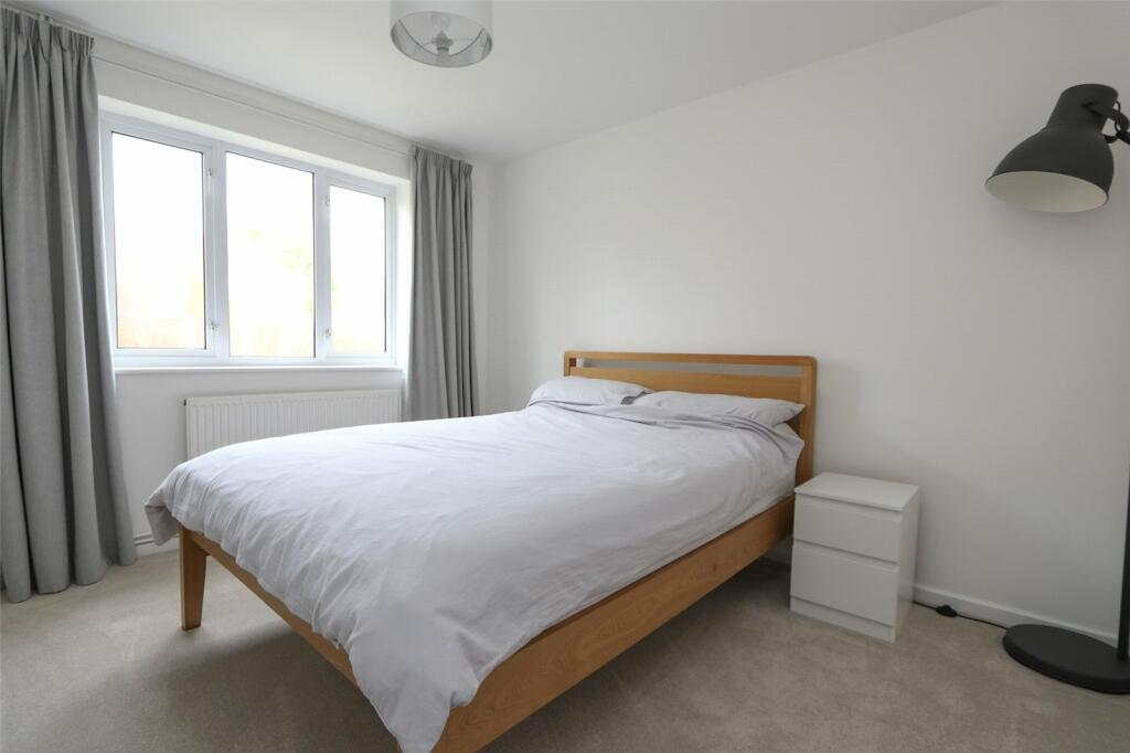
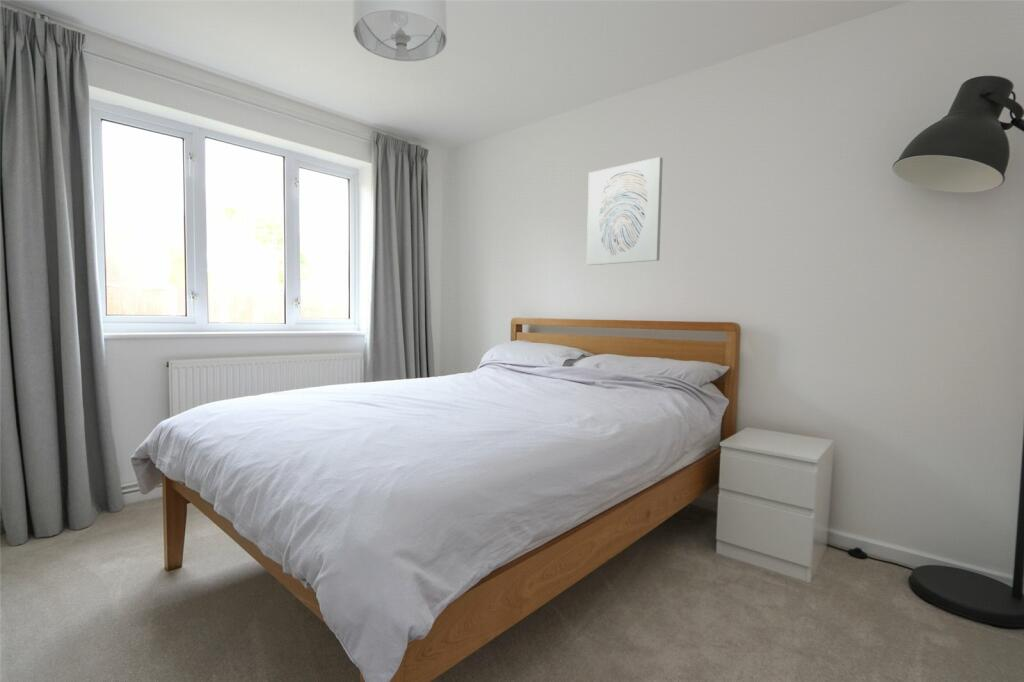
+ wall art (622, 214)
